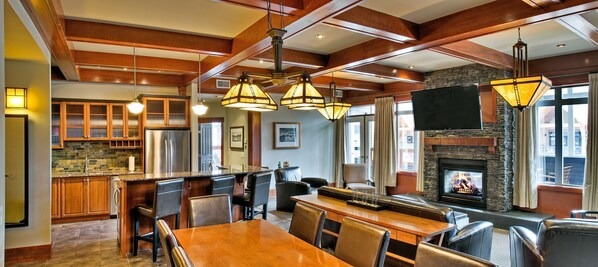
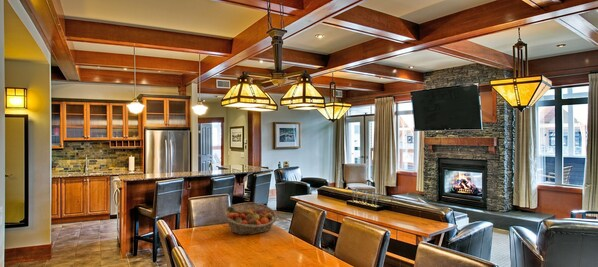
+ fruit basket (250, 218)
